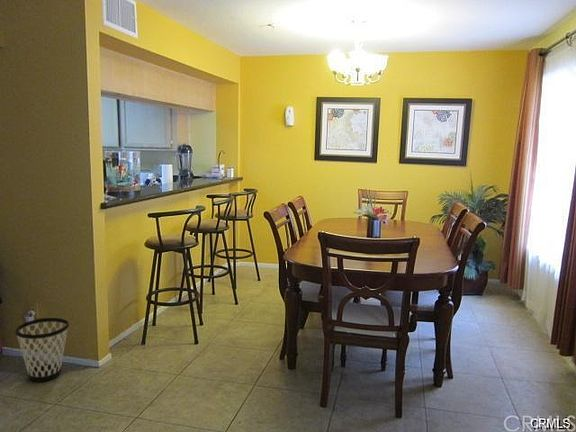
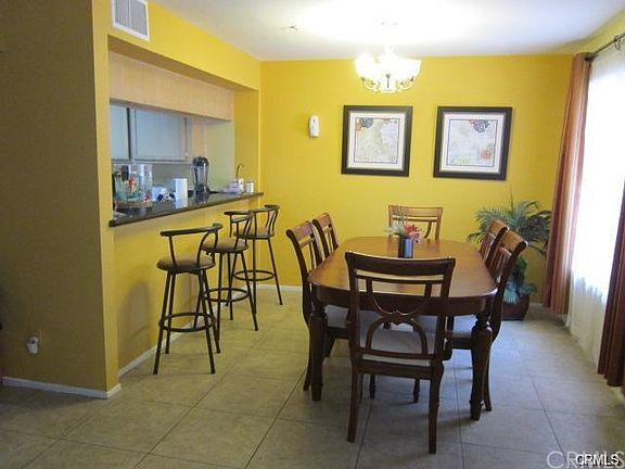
- wastebasket (44, 350)
